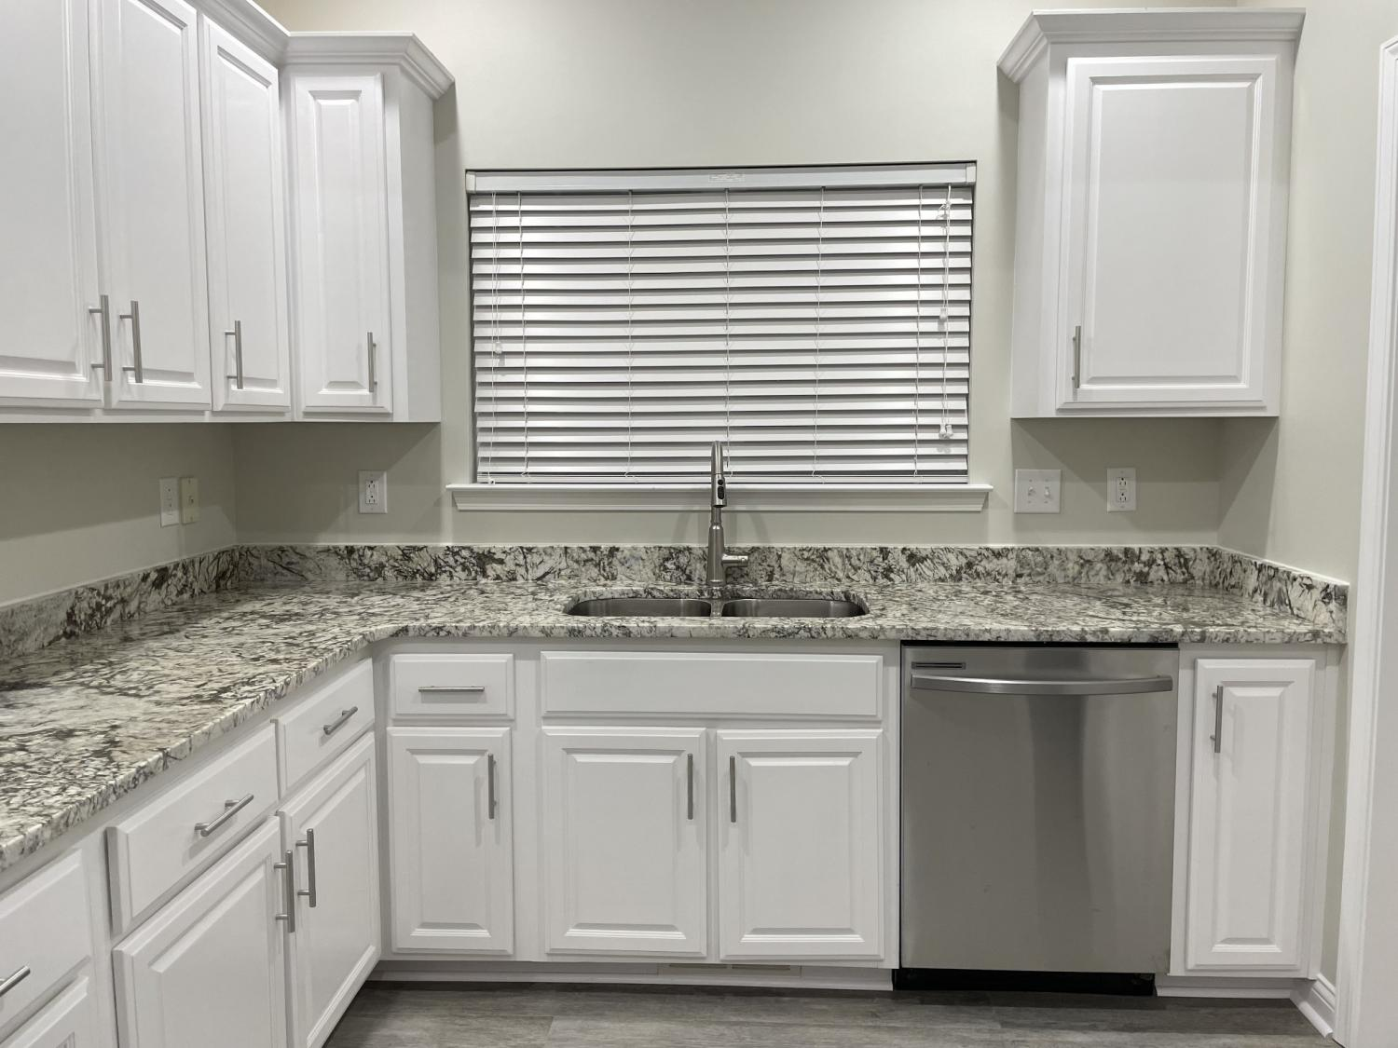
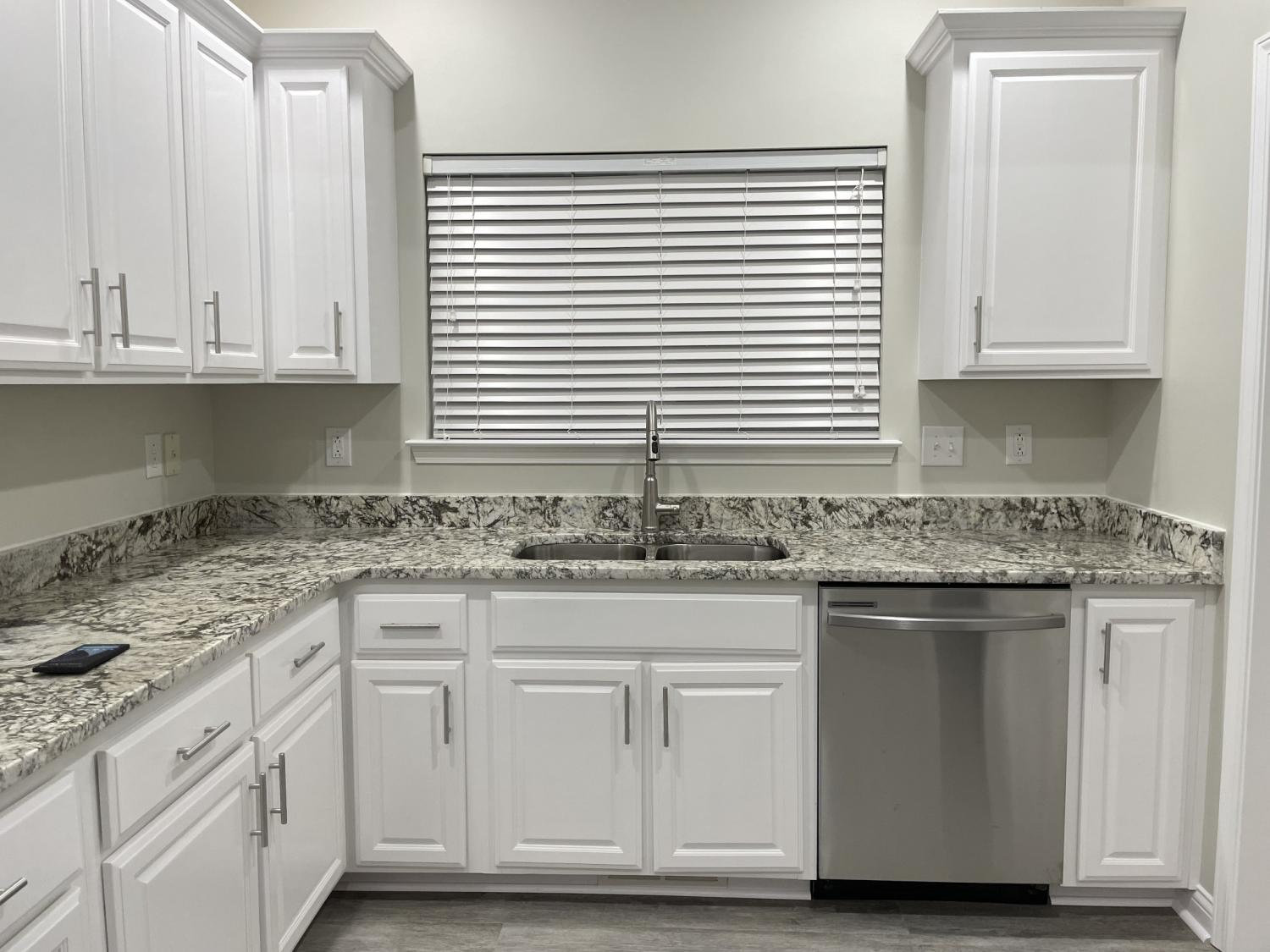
+ smartphone (83, 658)
